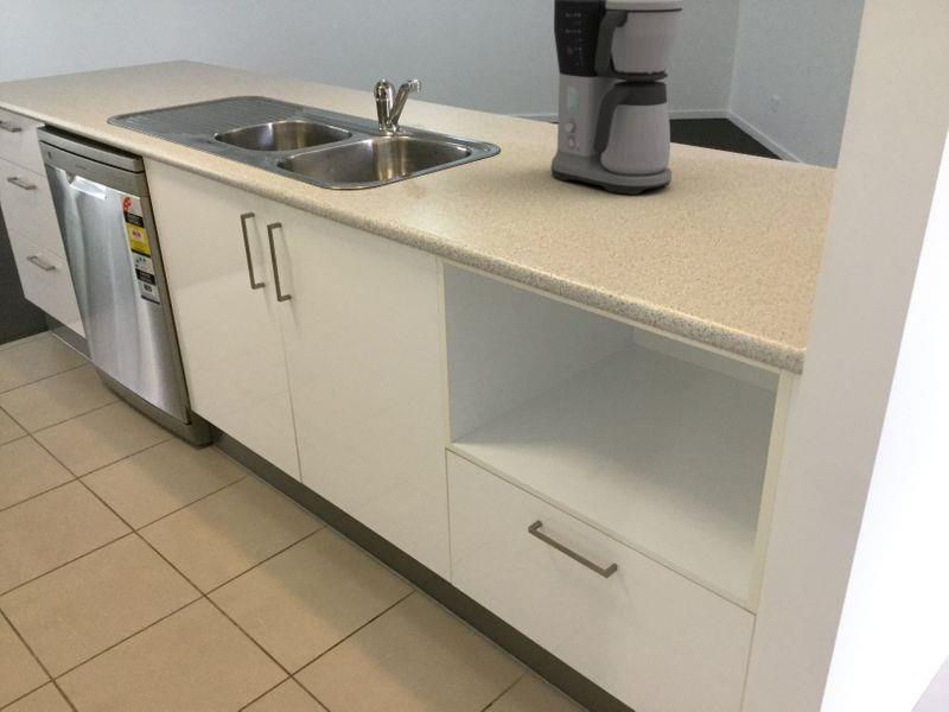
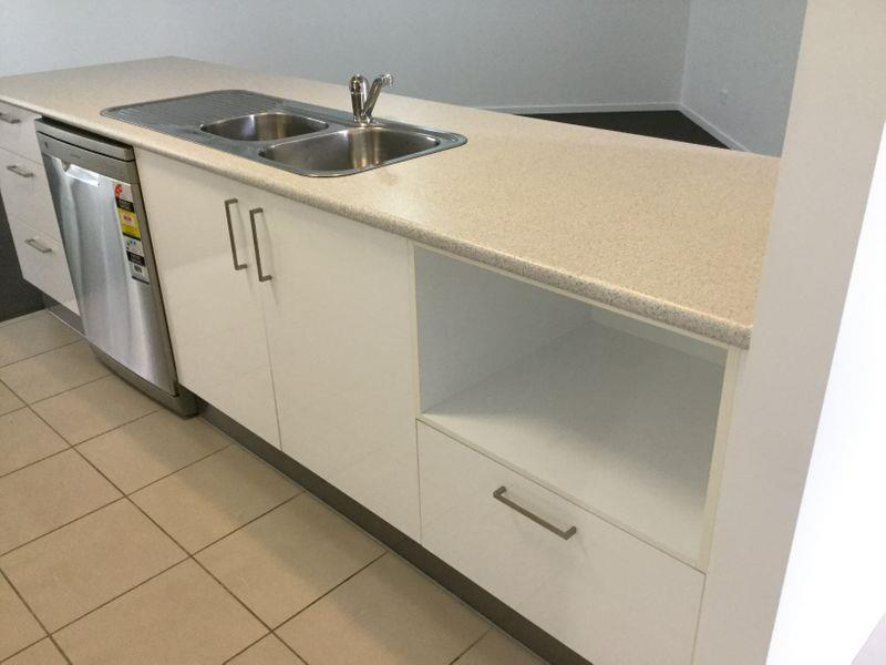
- coffee maker (606, 93)
